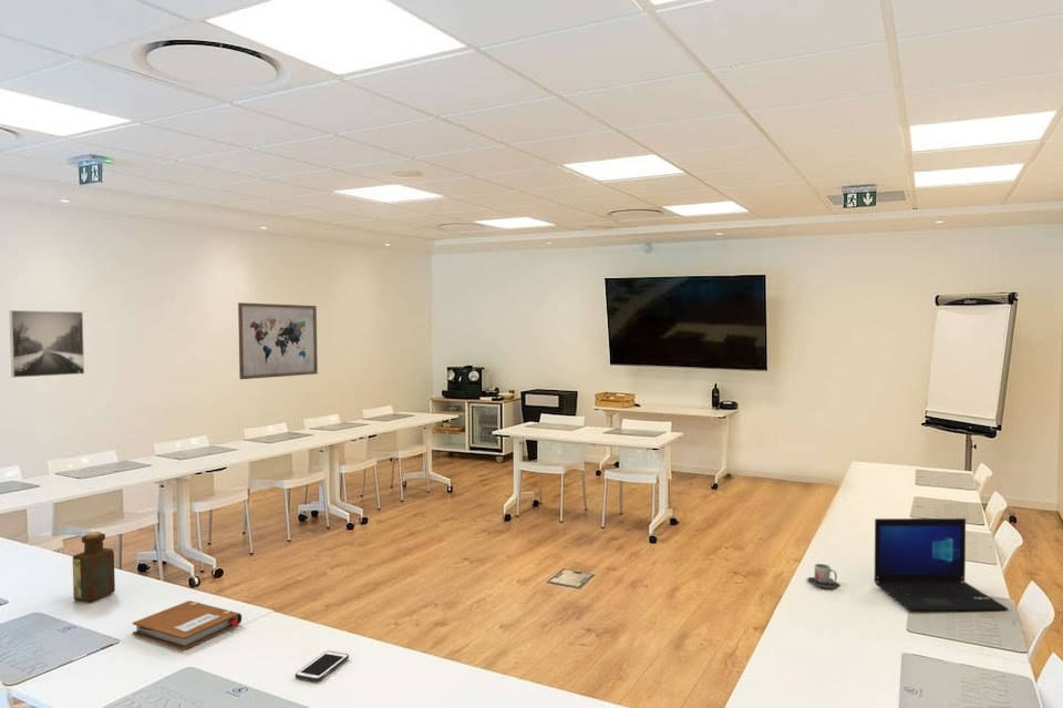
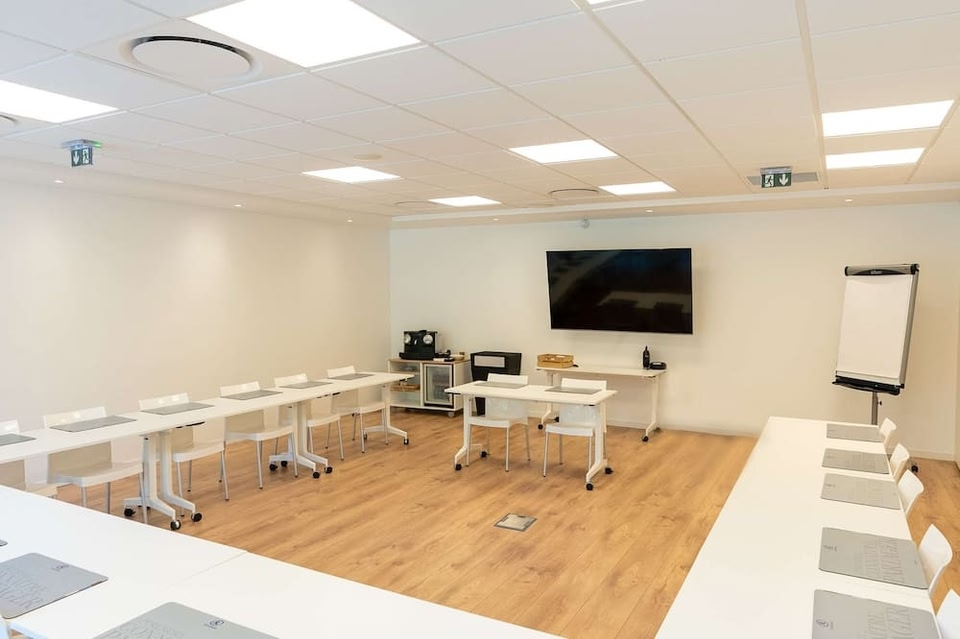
- laptop (937, 562)
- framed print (48, 342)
- mug (824, 574)
- notebook (189, 623)
- cell phone (322, 665)
- wall art (280, 340)
- bottle (93, 565)
